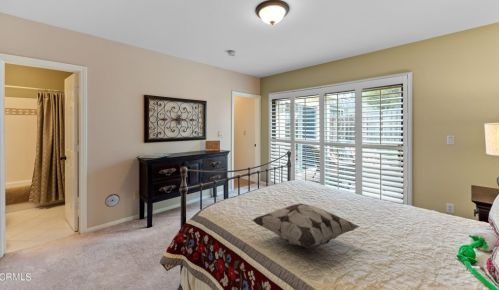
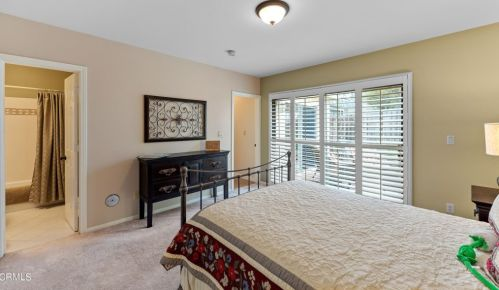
- decorative pillow (303, 222)
